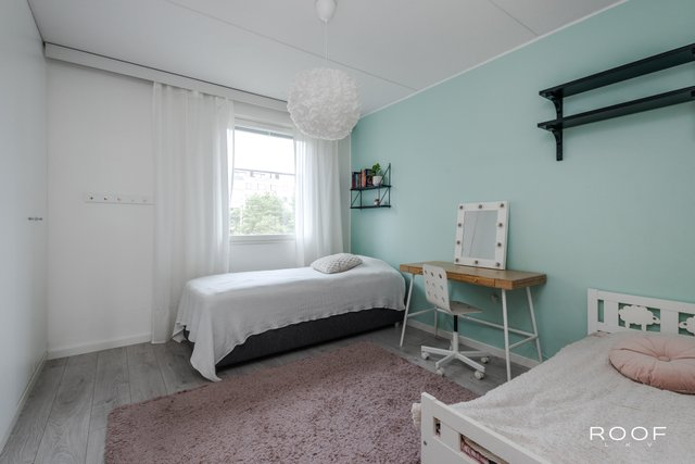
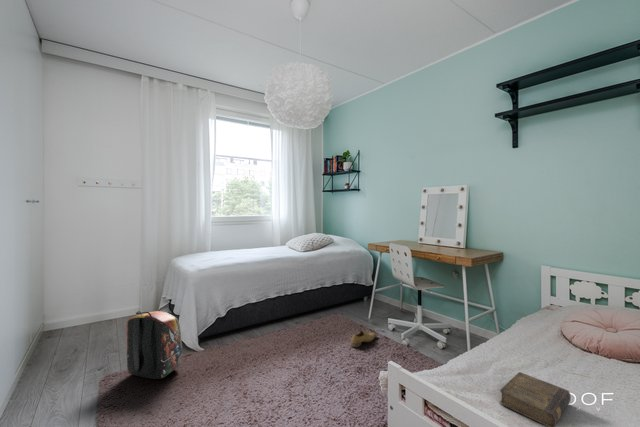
+ book (537, 394)
+ shoe (363, 335)
+ backpack (153, 340)
